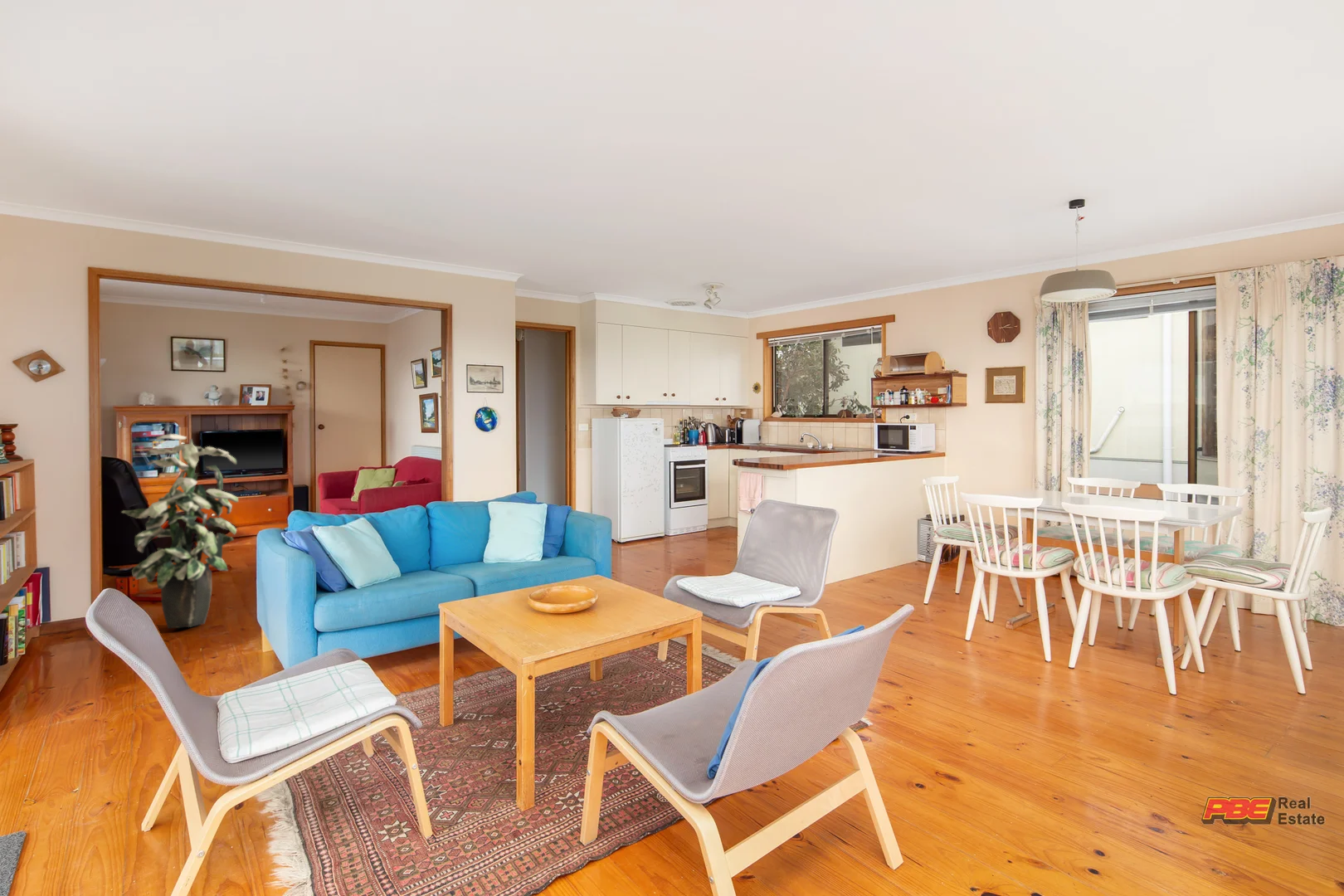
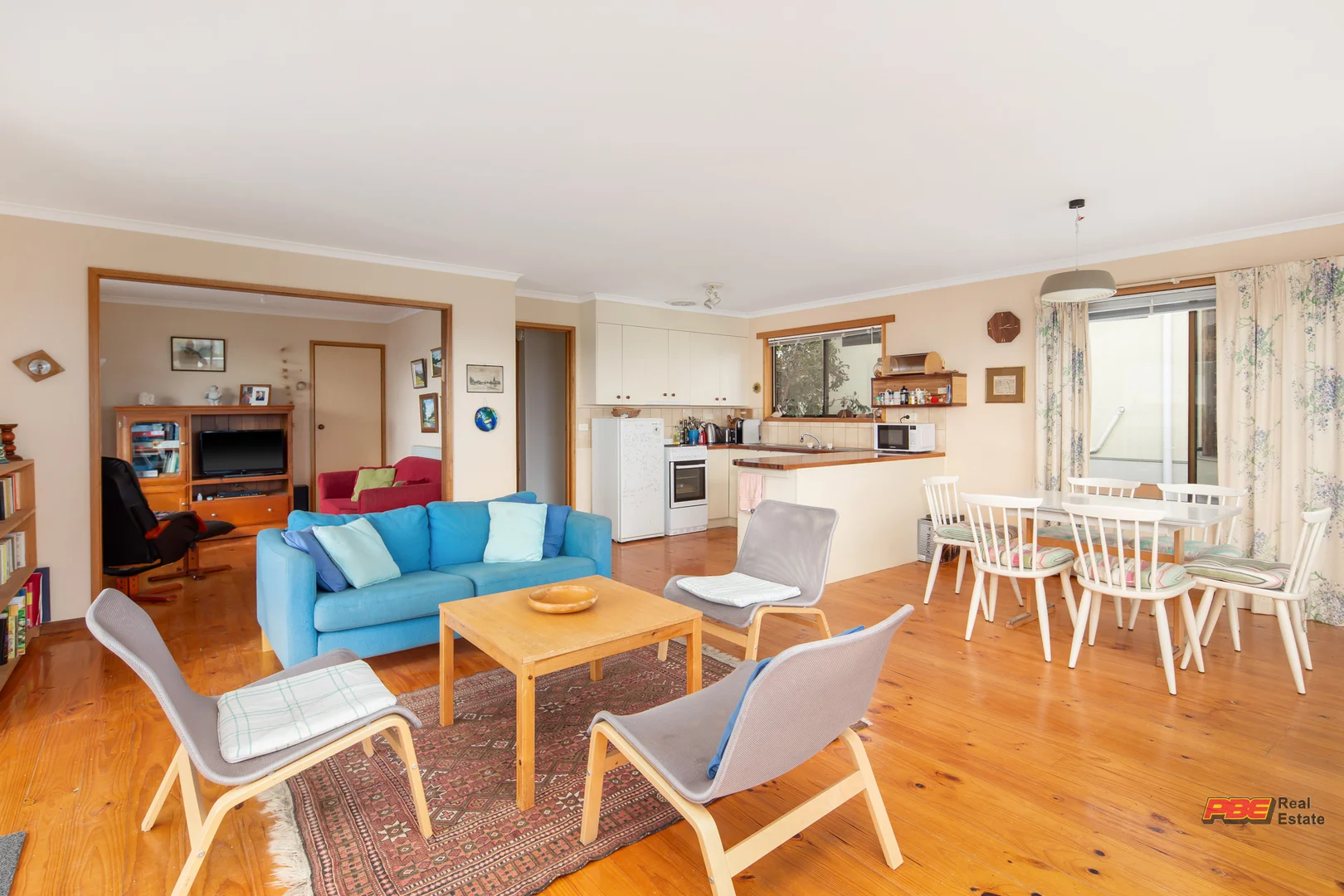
- indoor plant (183, 530)
